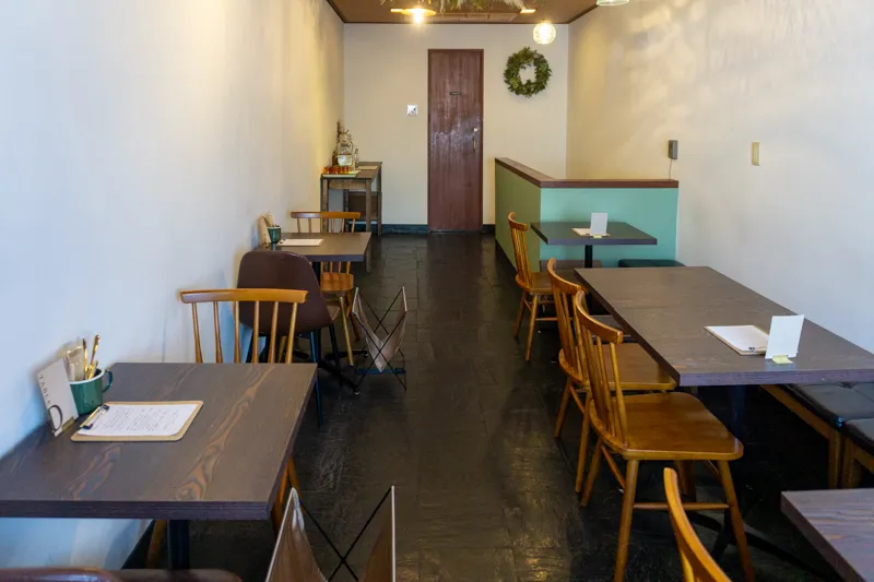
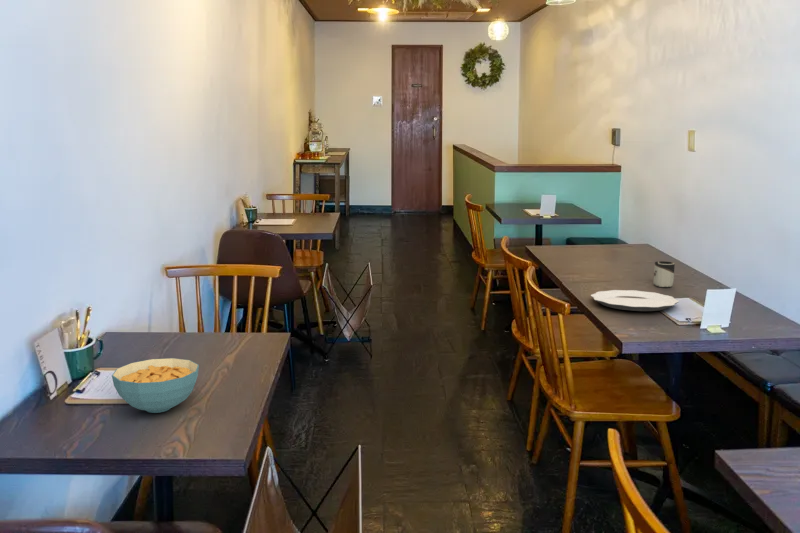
+ cup (662, 273)
+ cereal bowl (157, 389)
+ plate (633, 301)
